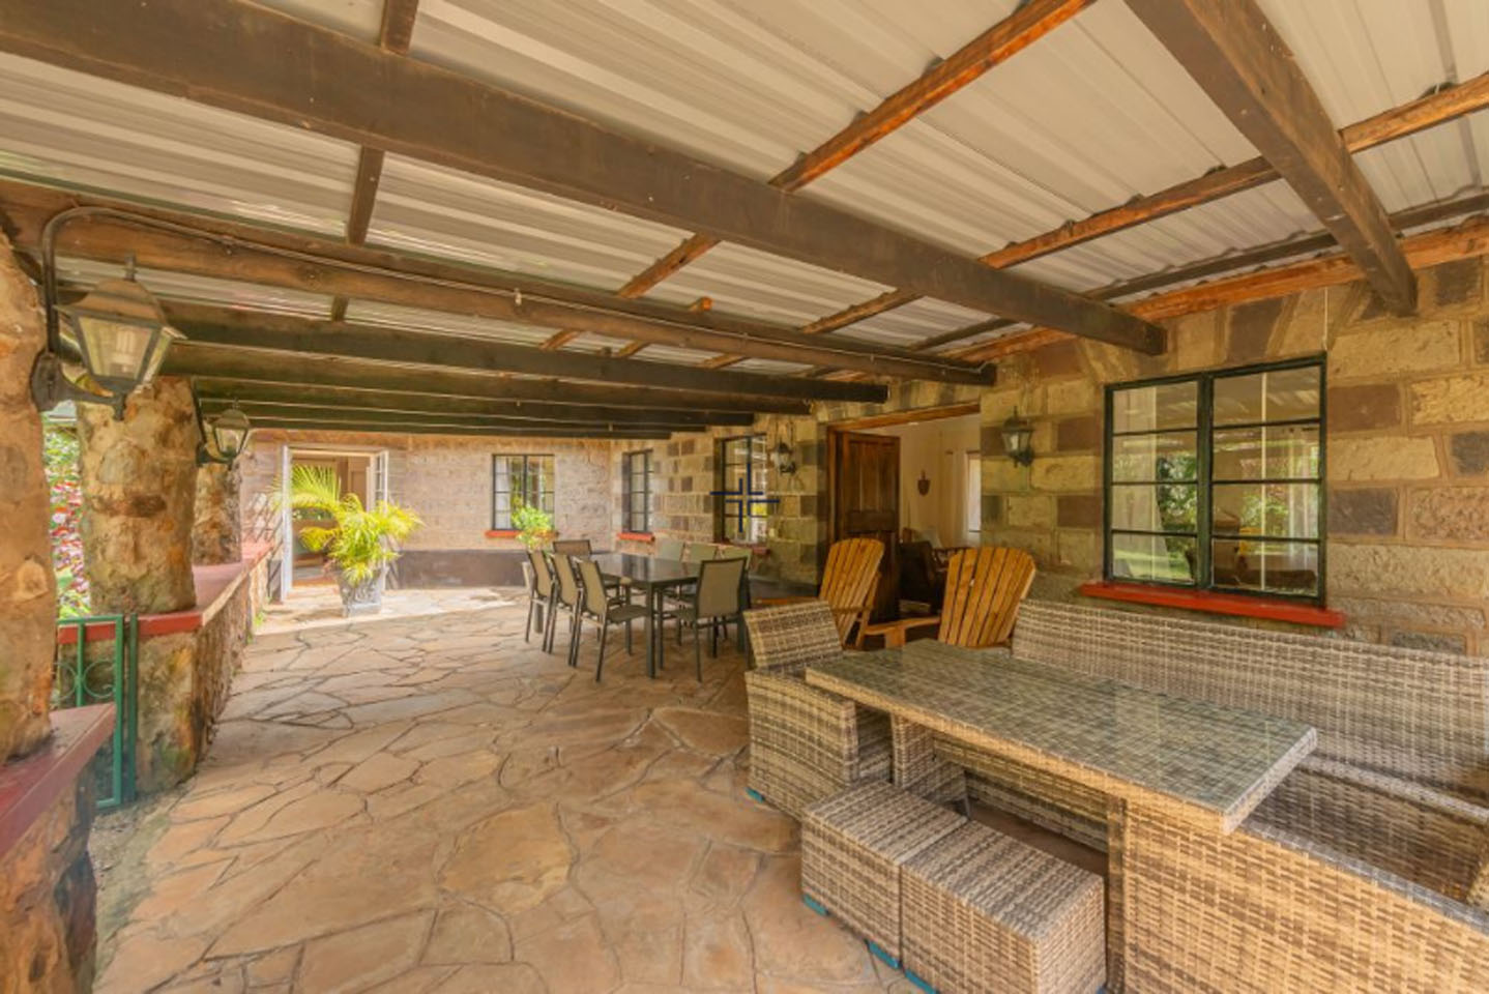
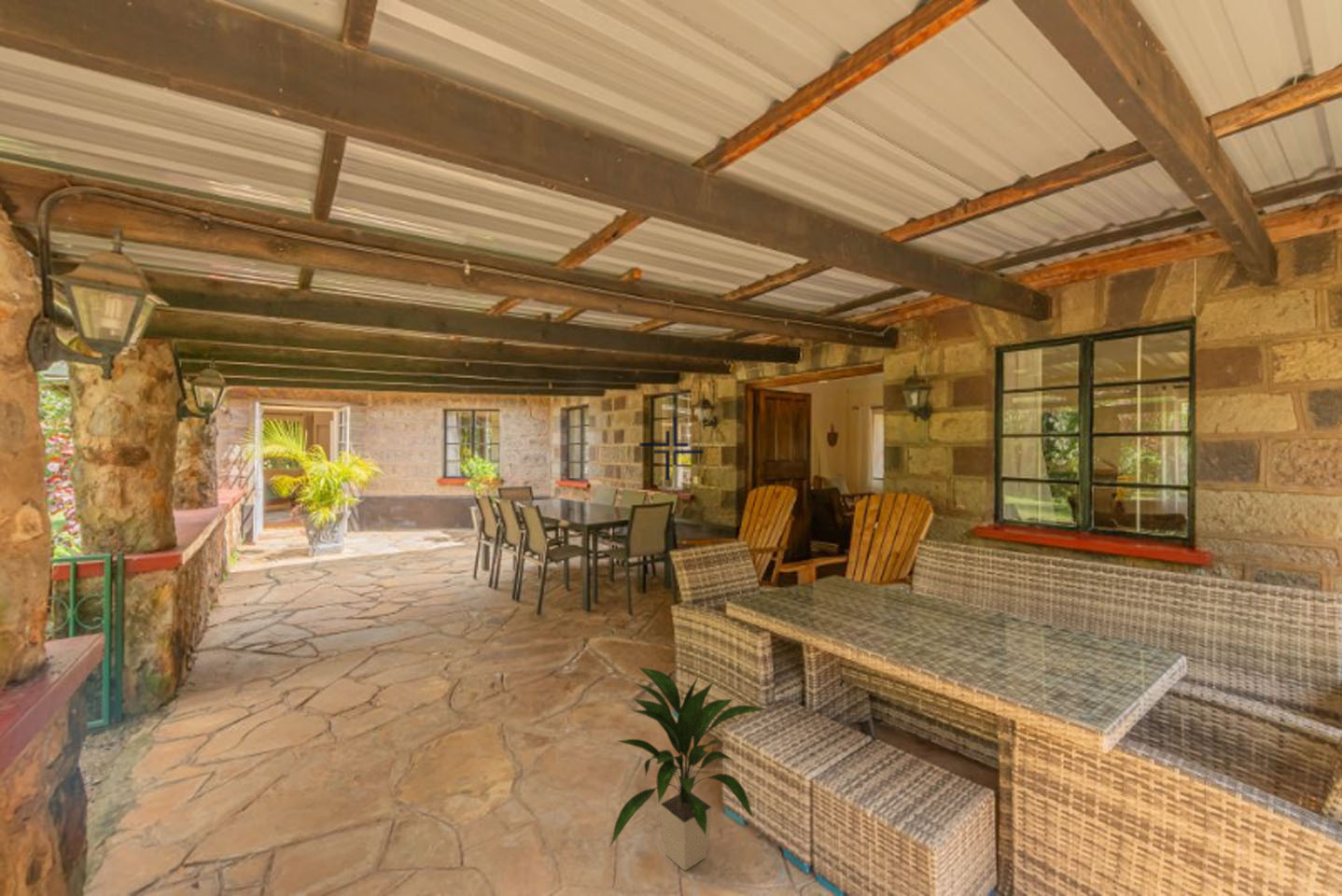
+ indoor plant (678, 761)
